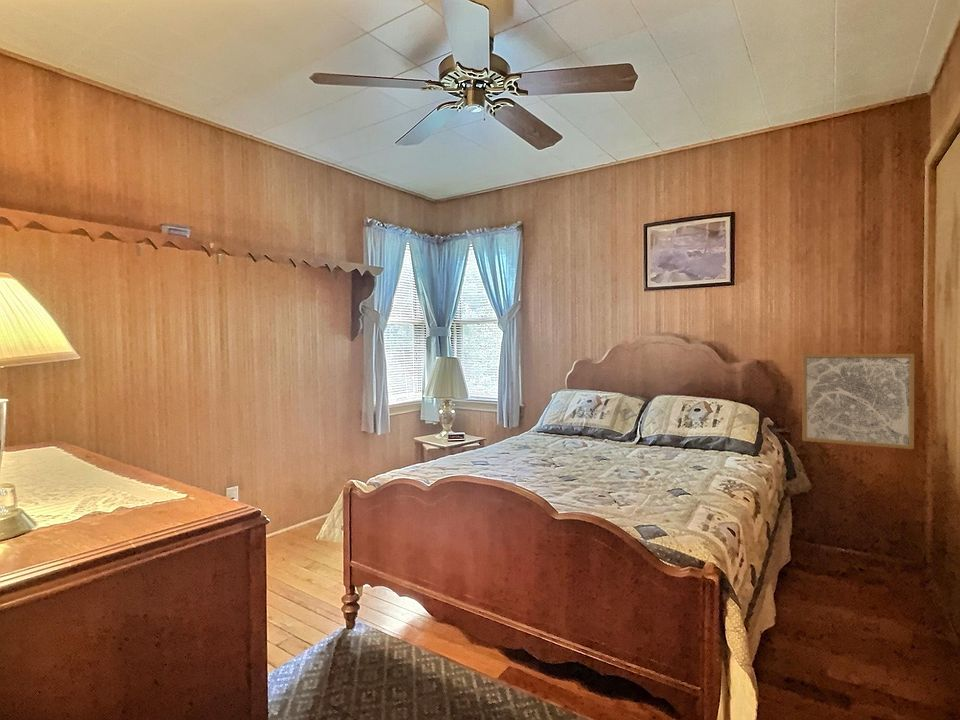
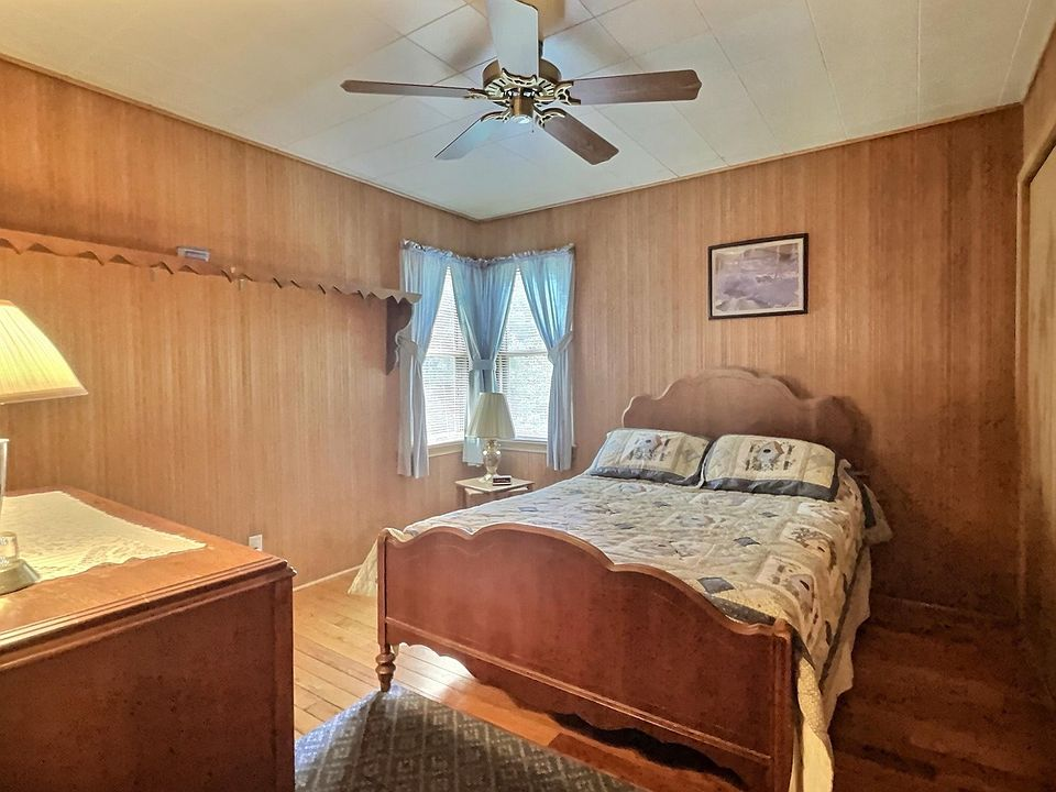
- wall art (855, 399)
